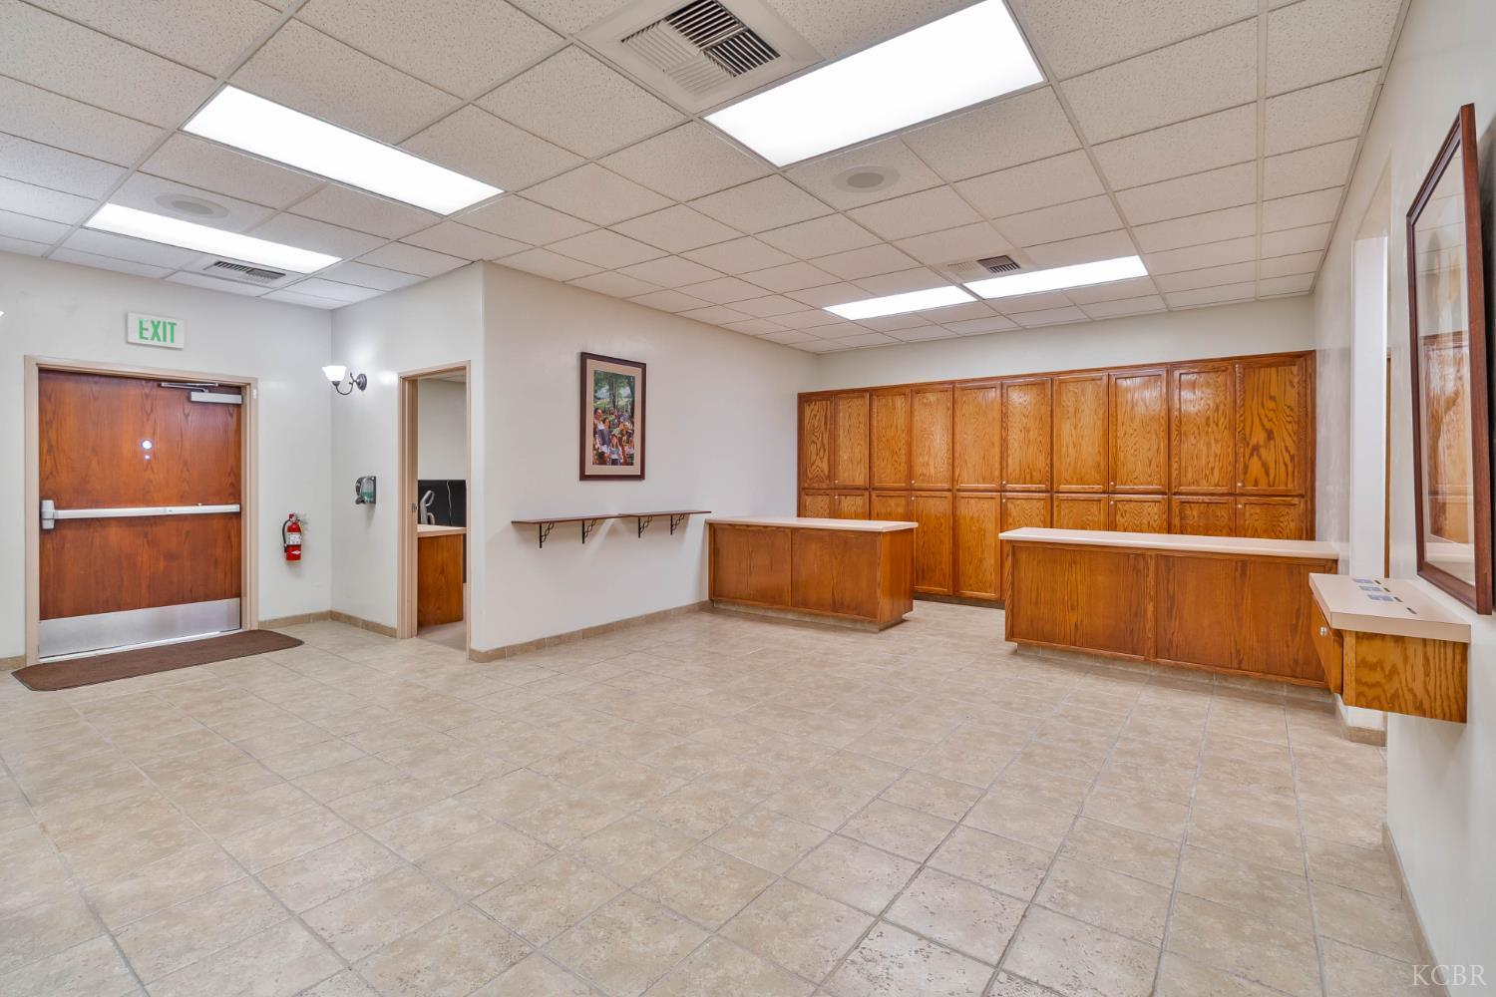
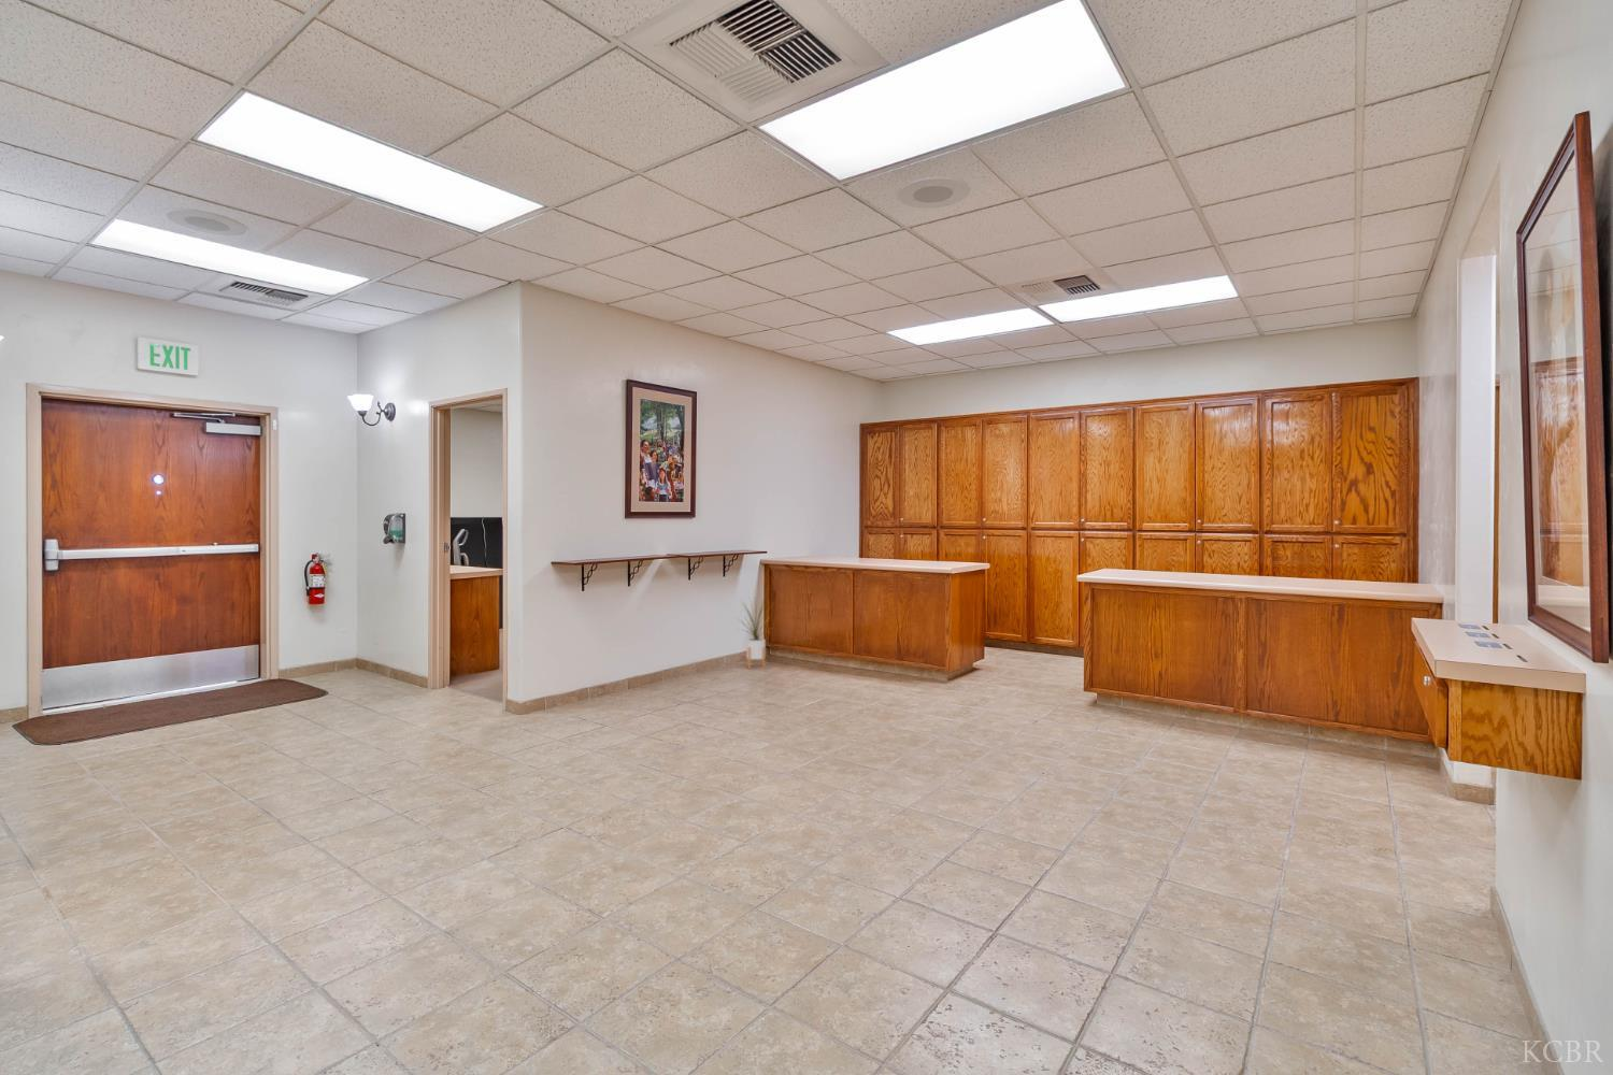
+ house plant (755, 630)
